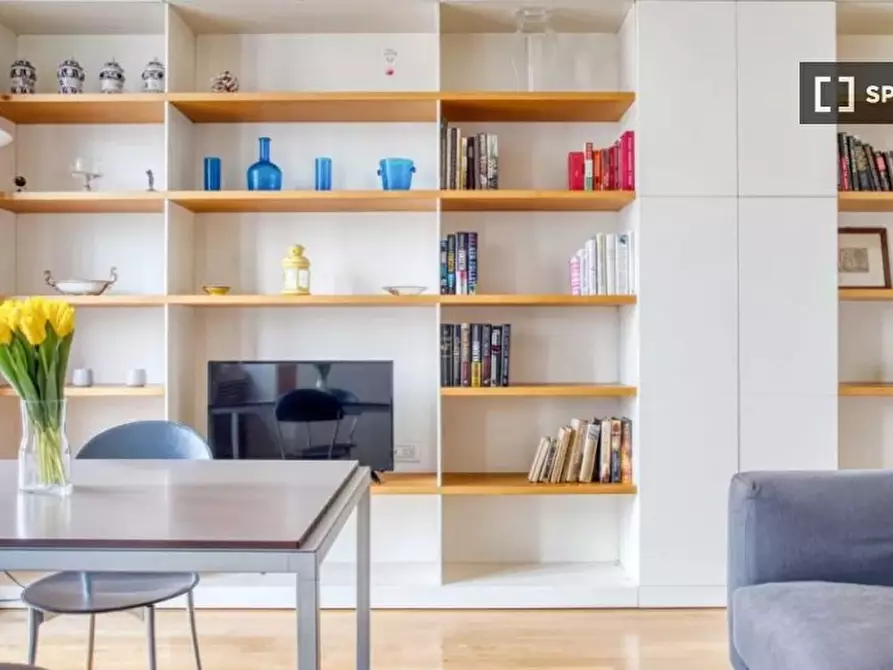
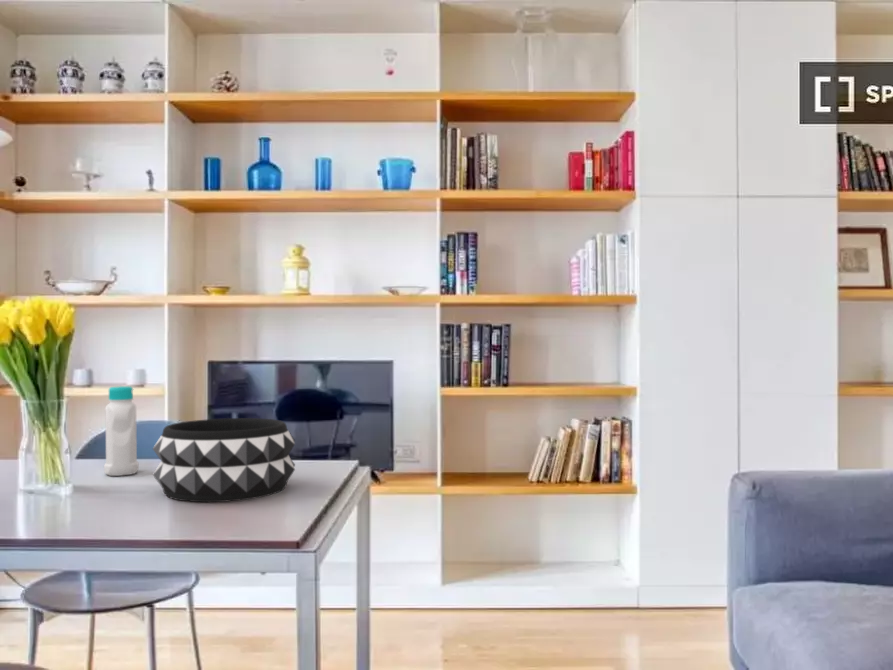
+ decorative bowl (226, 457)
+ bottle (121, 429)
